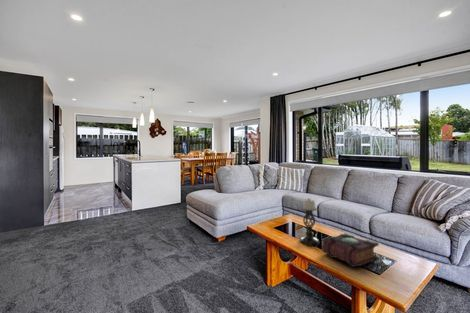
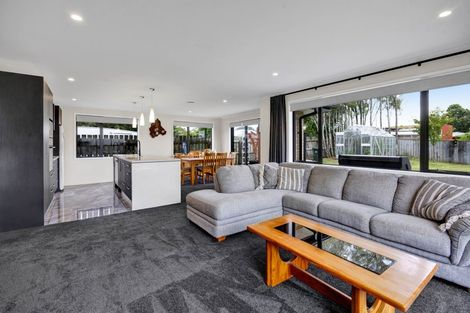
- book (349, 248)
- candle holder (309, 221)
